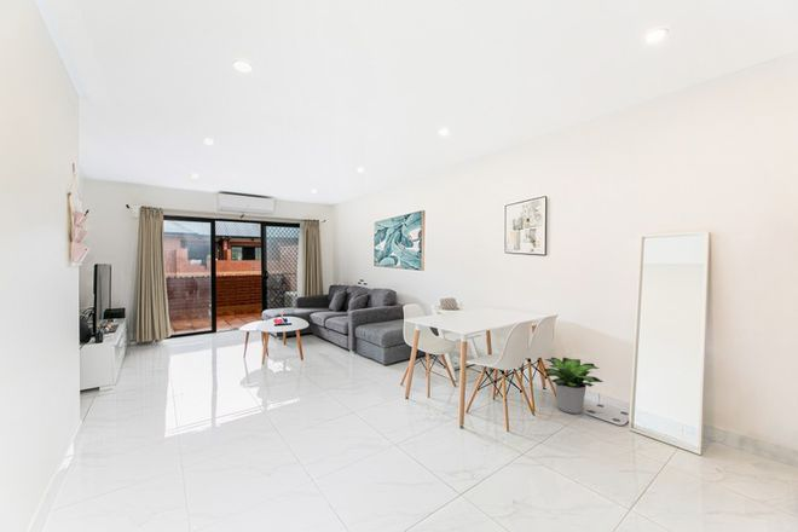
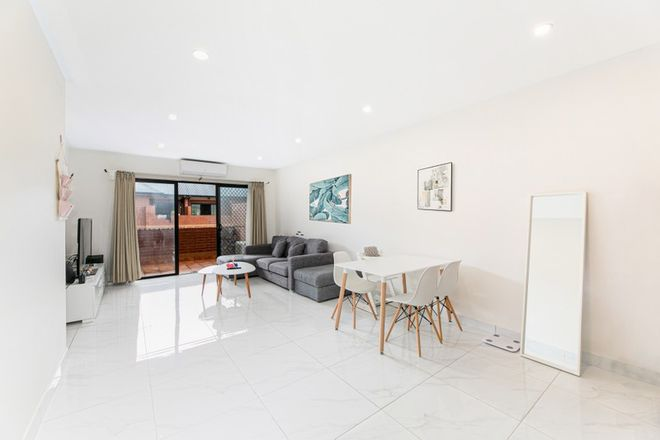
- potted plant (573, 387)
